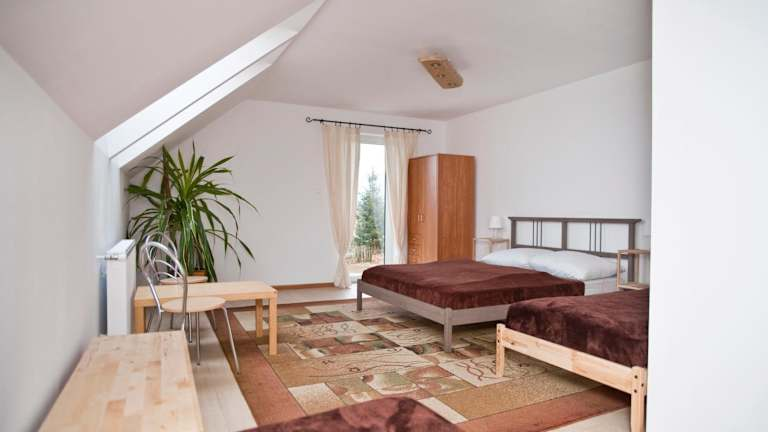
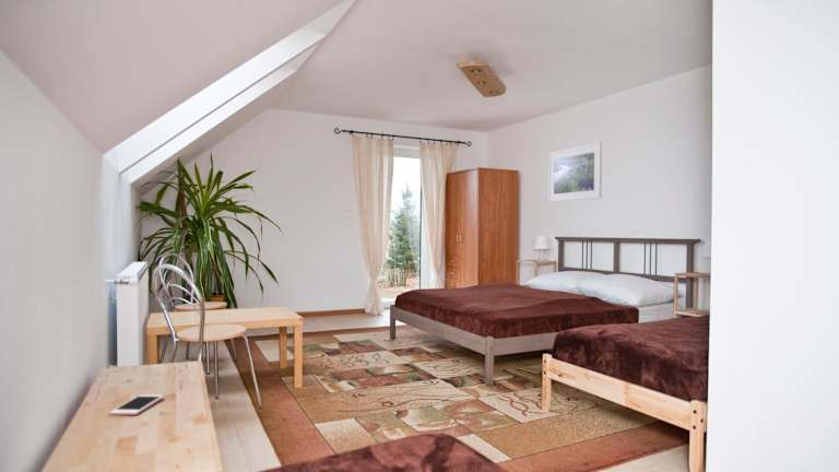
+ cell phone (138, 404)
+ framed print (572, 174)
